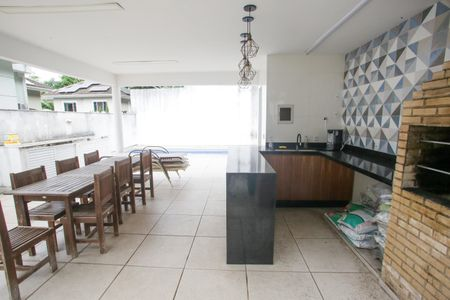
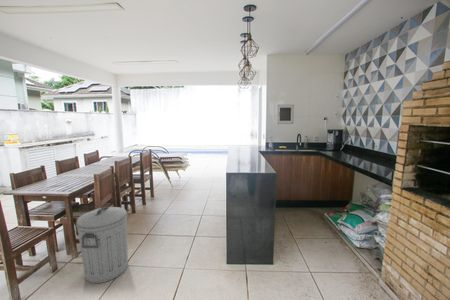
+ trash can (104, 239)
